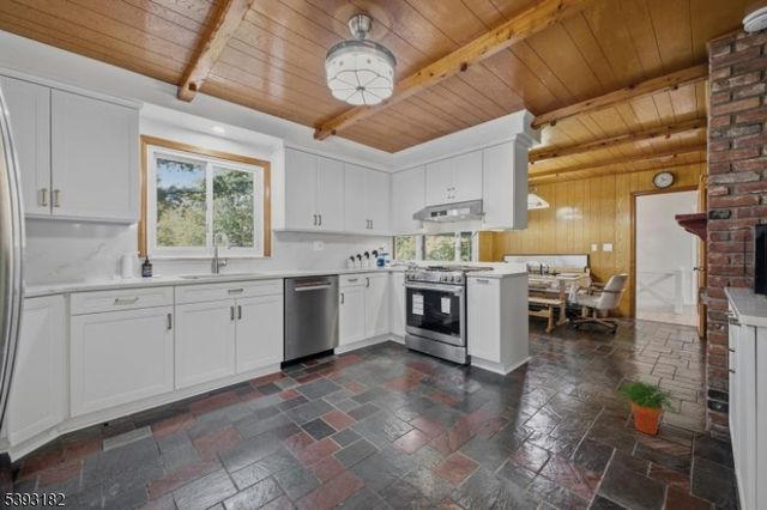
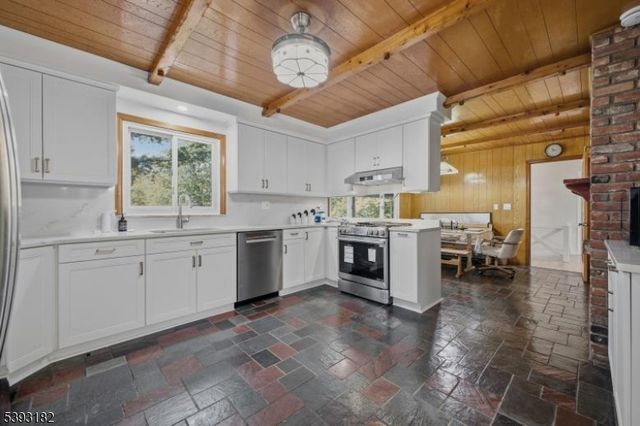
- potted plant (646, 406)
